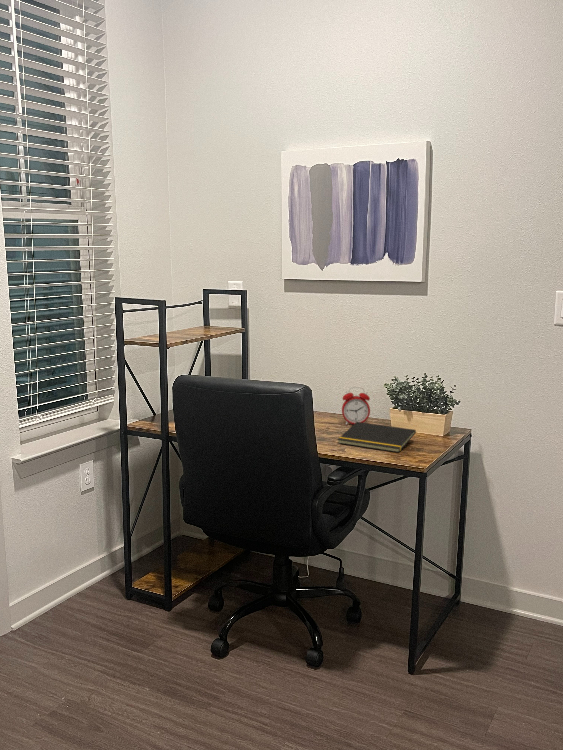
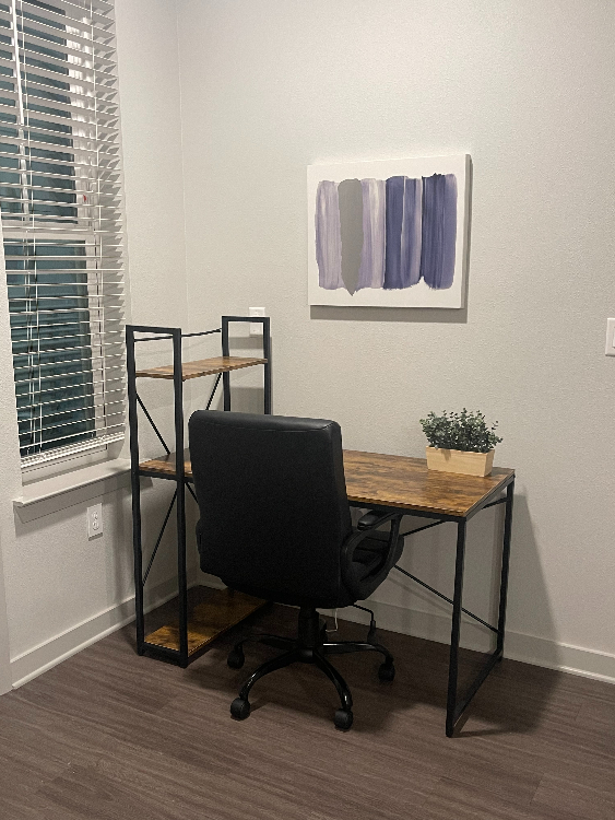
- alarm clock (355, 405)
- notepad (376, 436)
